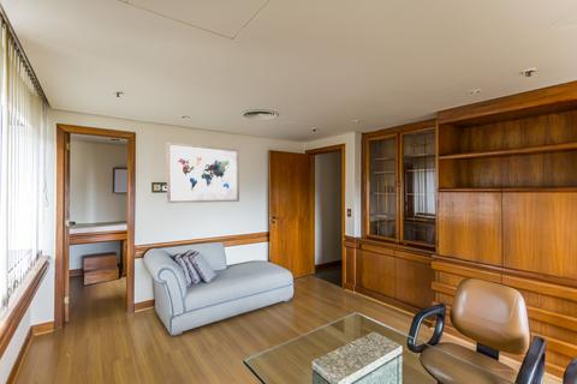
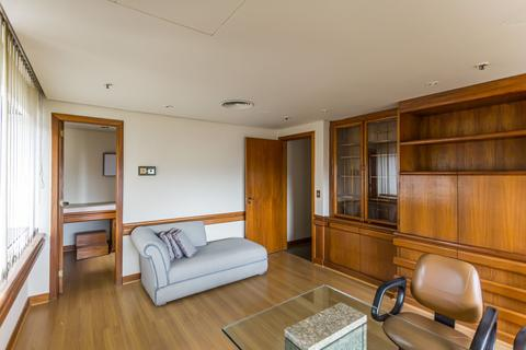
- wall art (206, 174)
